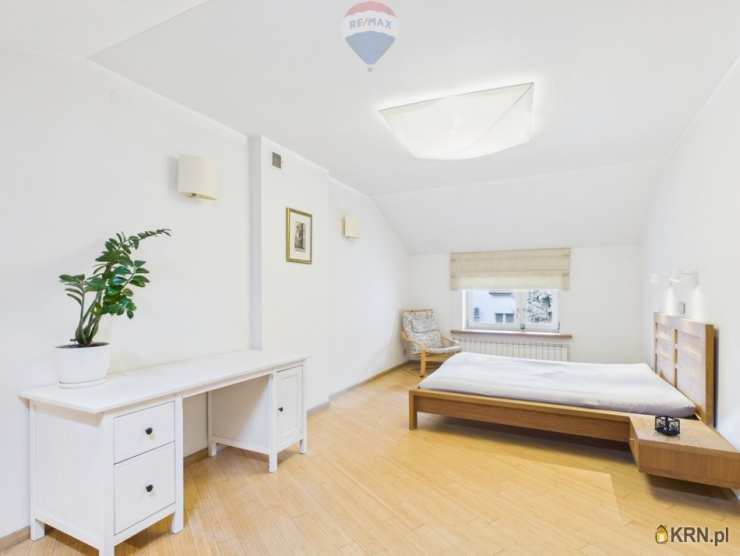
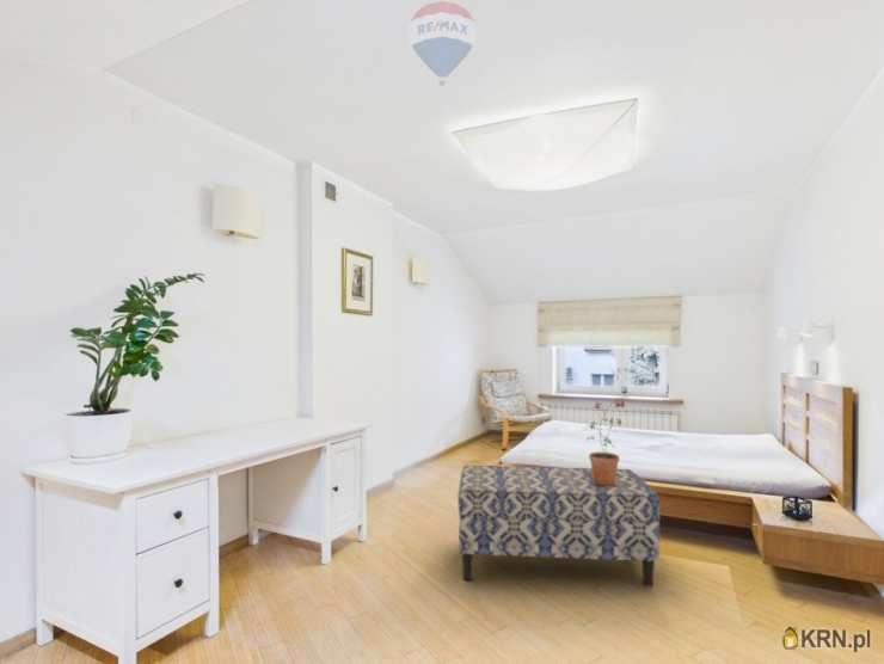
+ bench (551, 522)
+ potted plant (604, 439)
